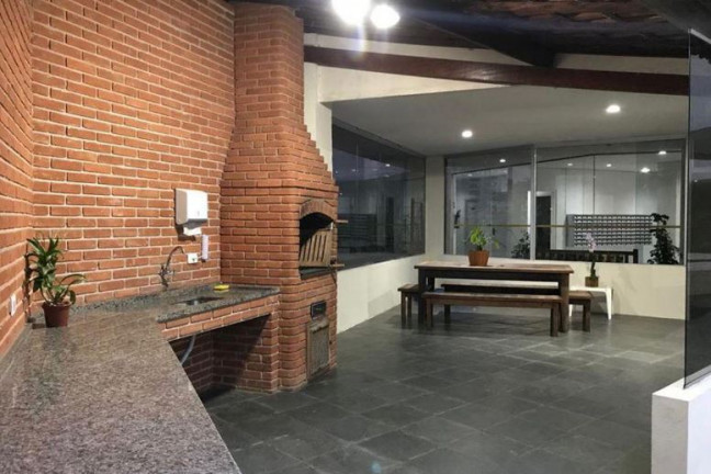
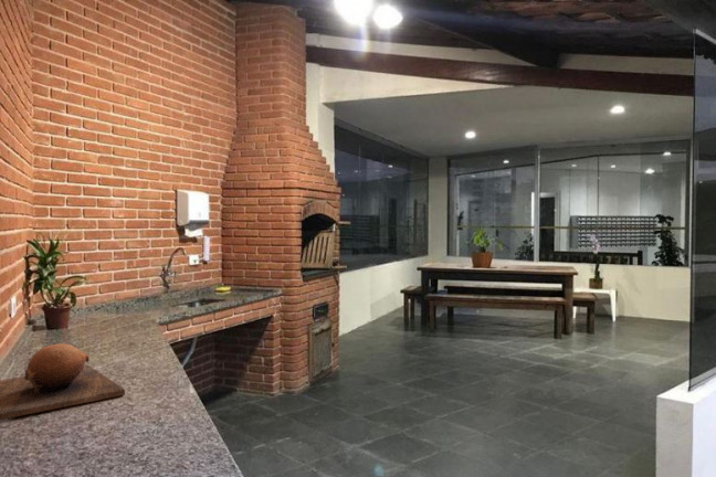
+ chopping board (50, 368)
